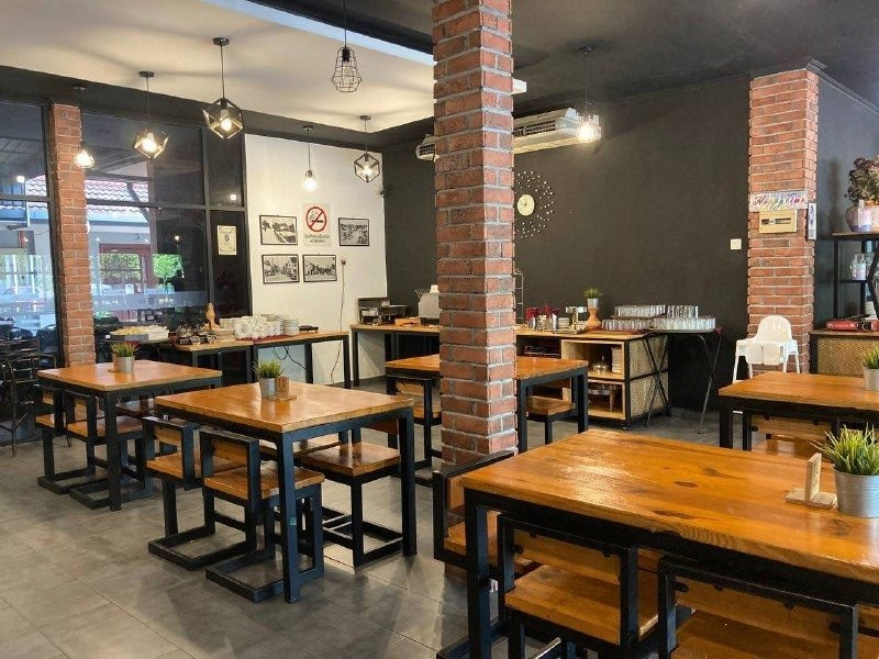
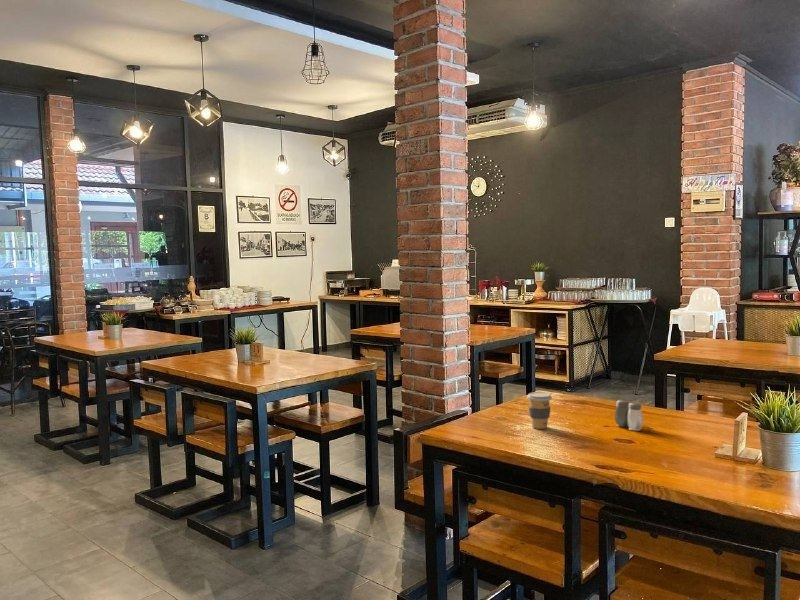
+ salt and pepper shaker (628, 414)
+ coffee cup (539, 410)
